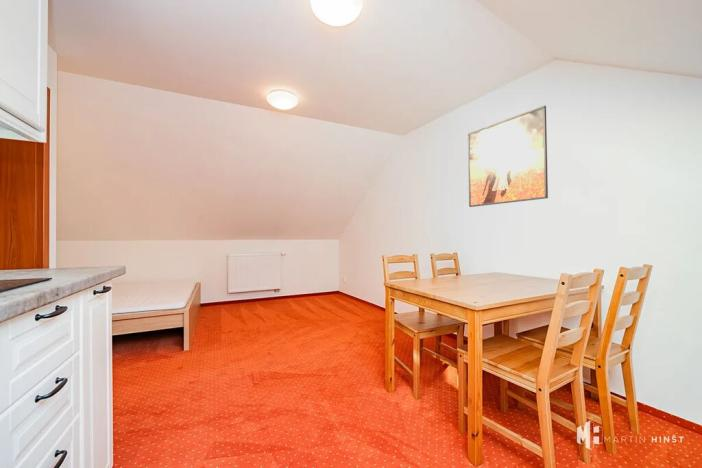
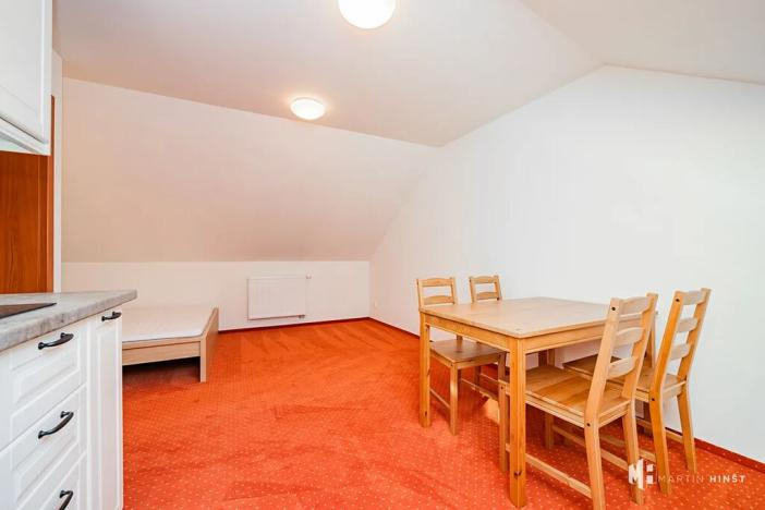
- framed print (503, 162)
